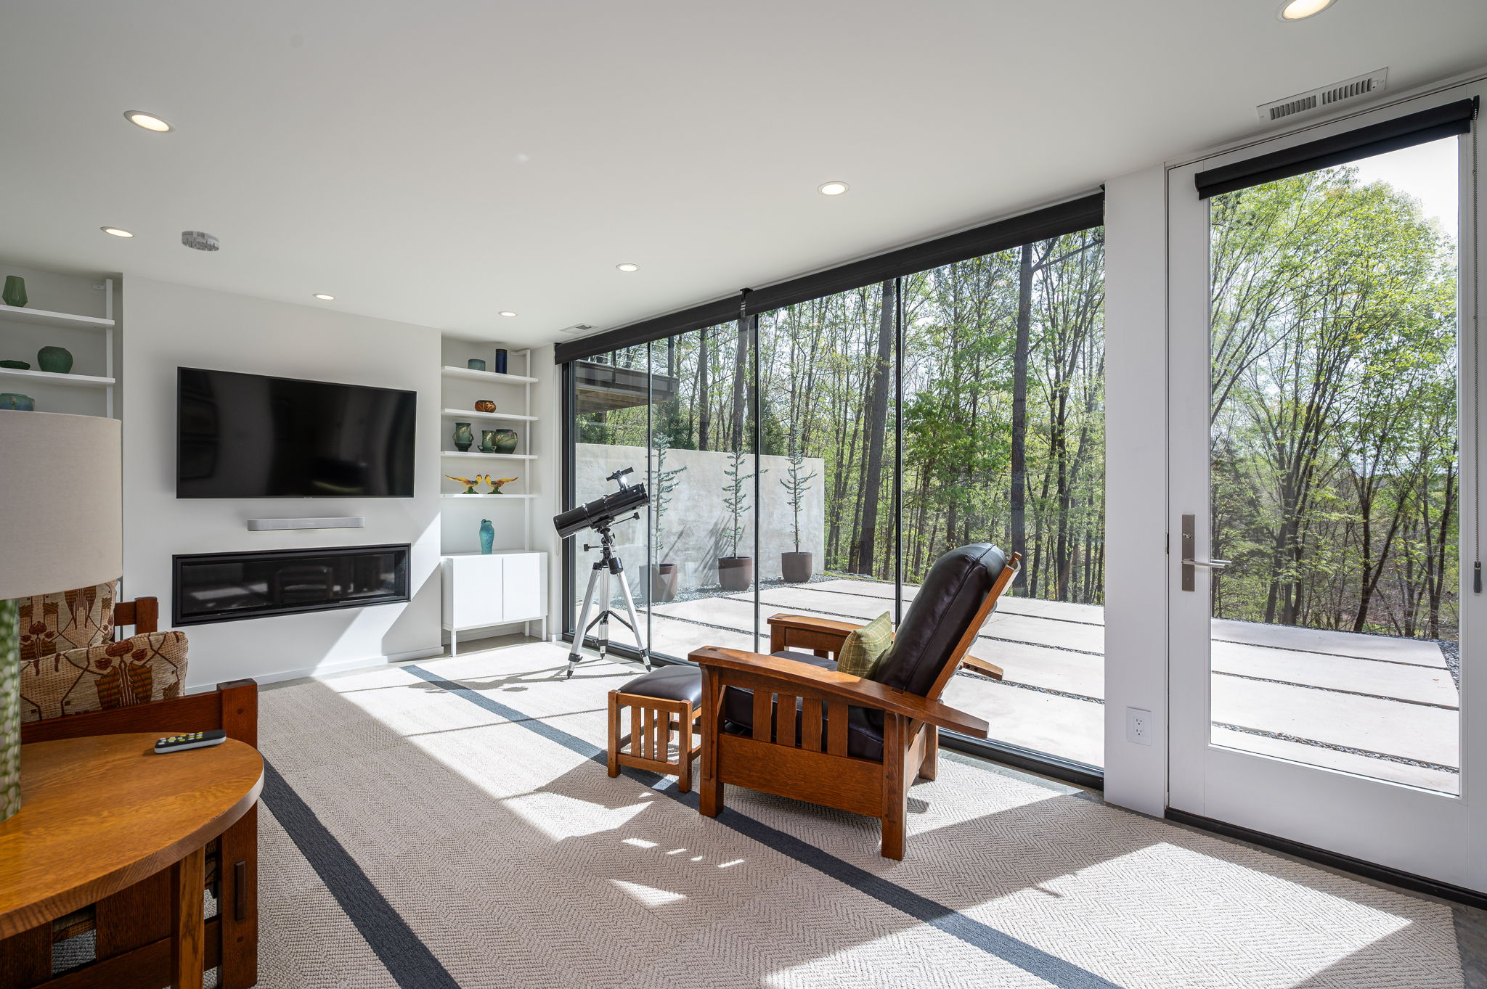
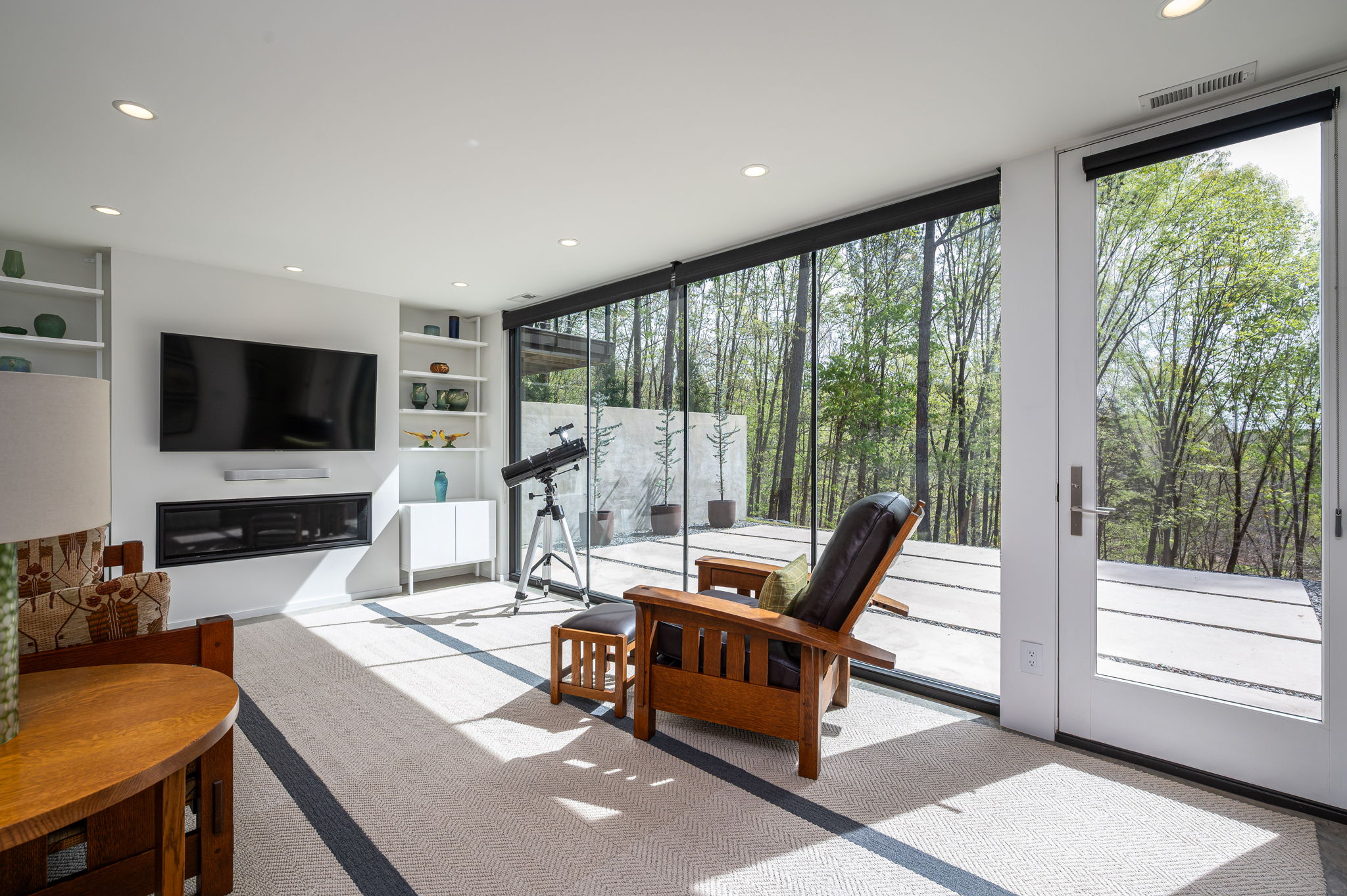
- smoke detector (201, 241)
- remote control (191, 741)
